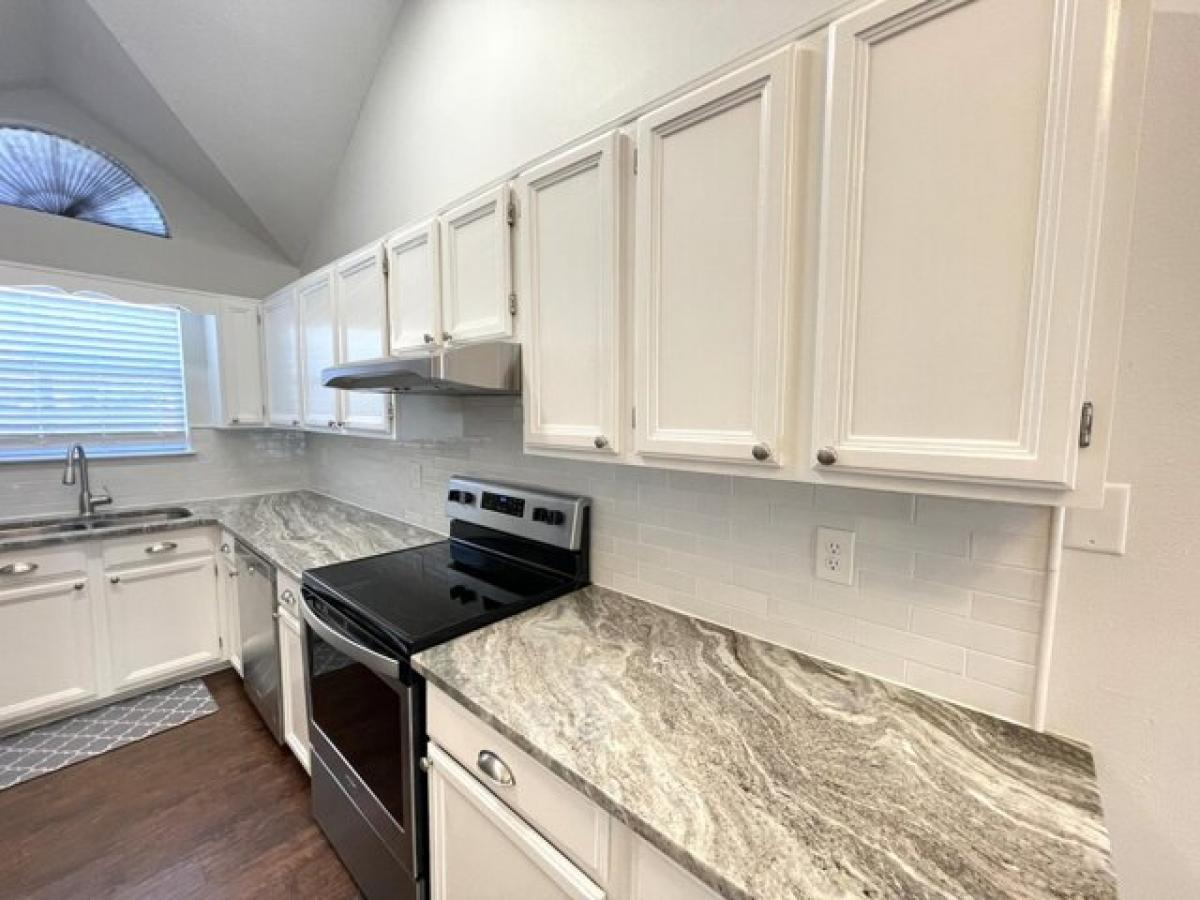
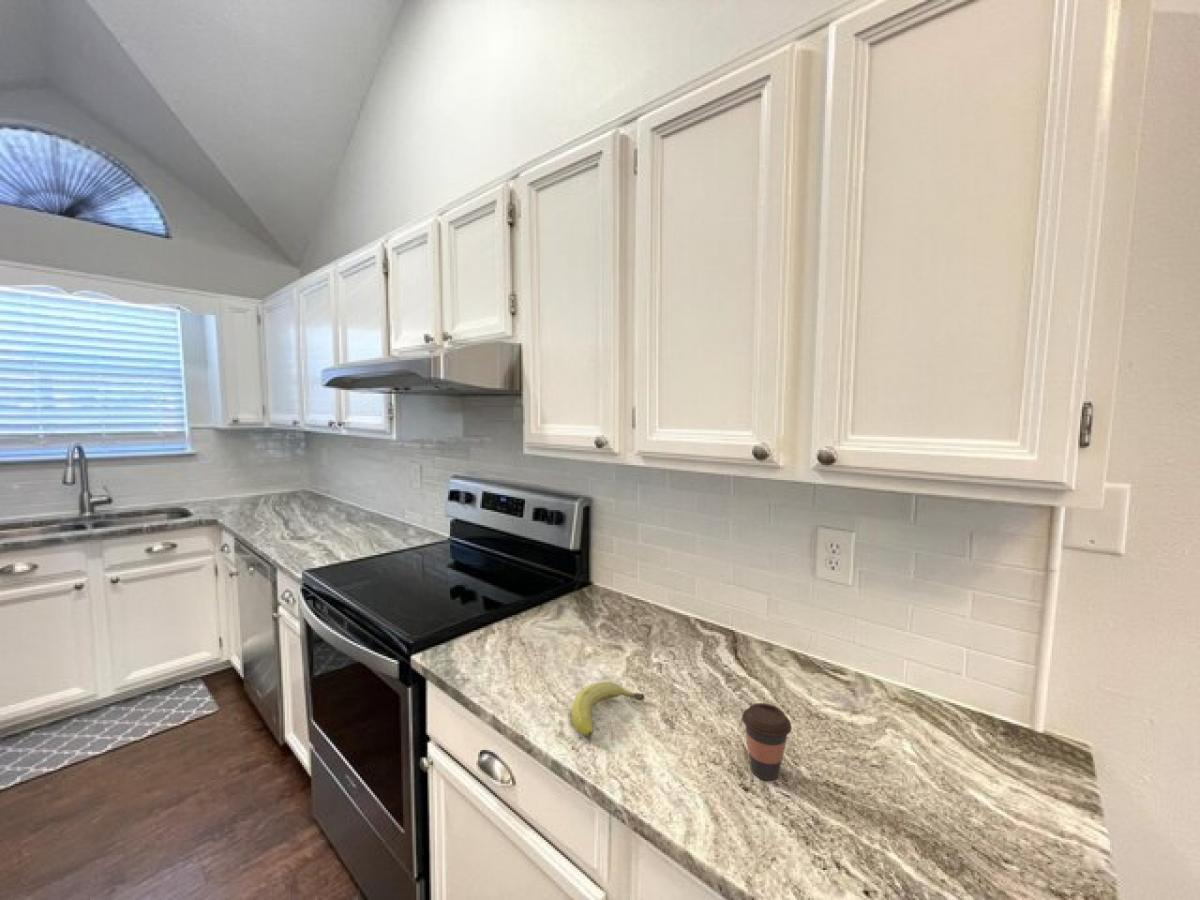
+ fruit (600, 701)
+ coffee cup (765, 742)
